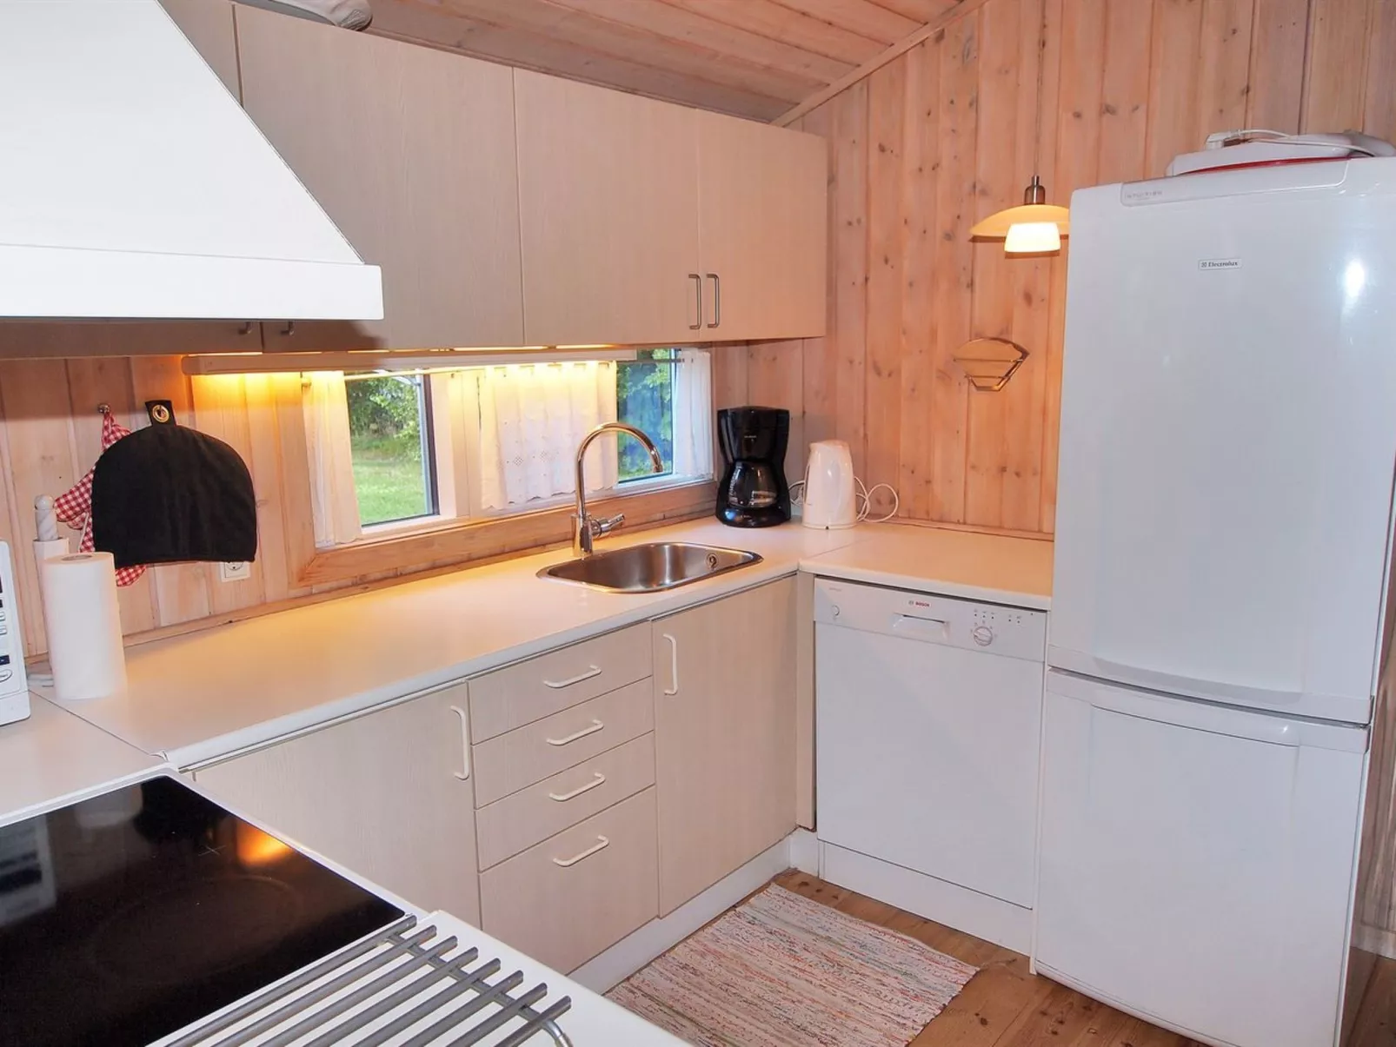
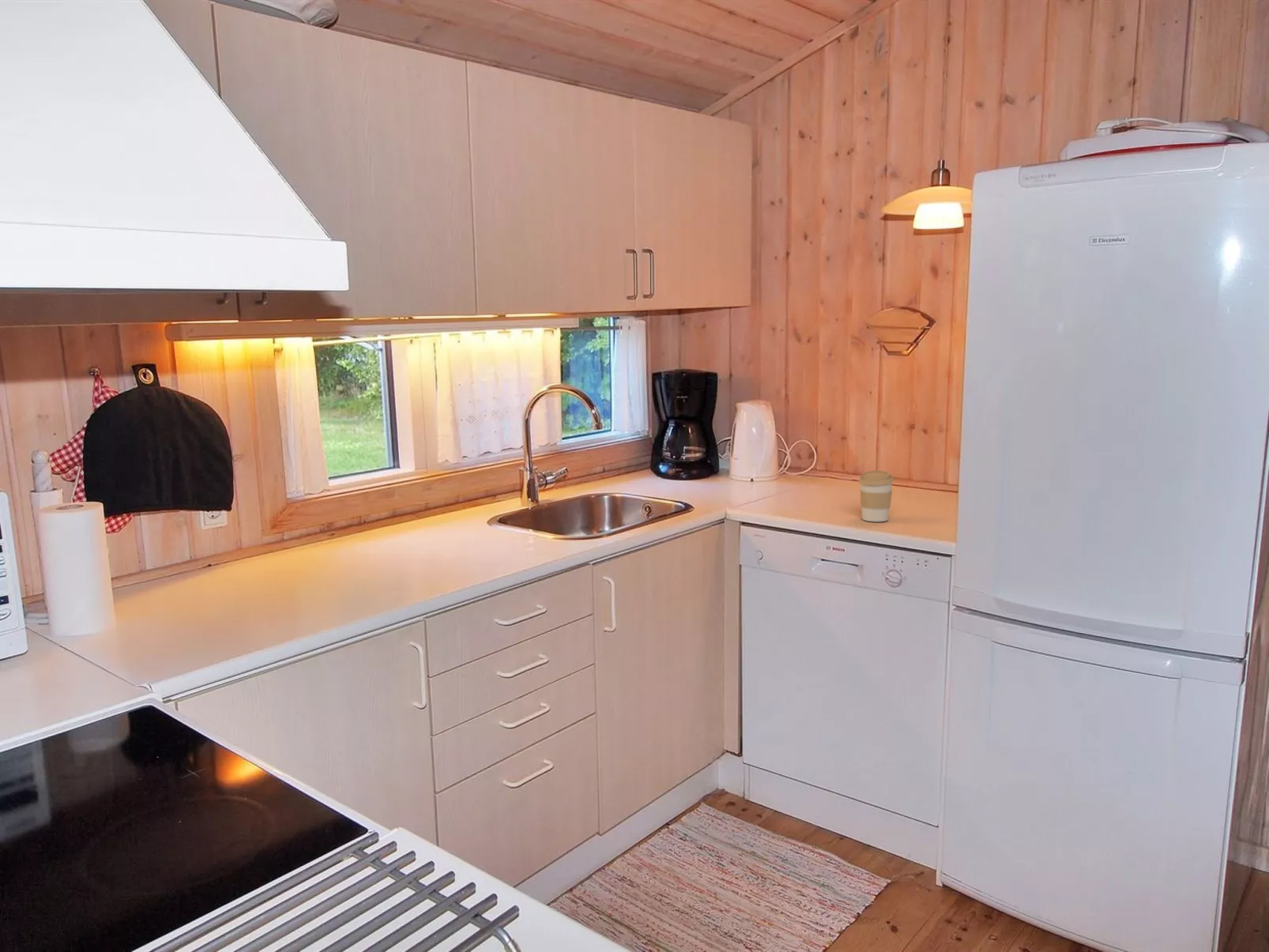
+ coffee cup (875, 495)
